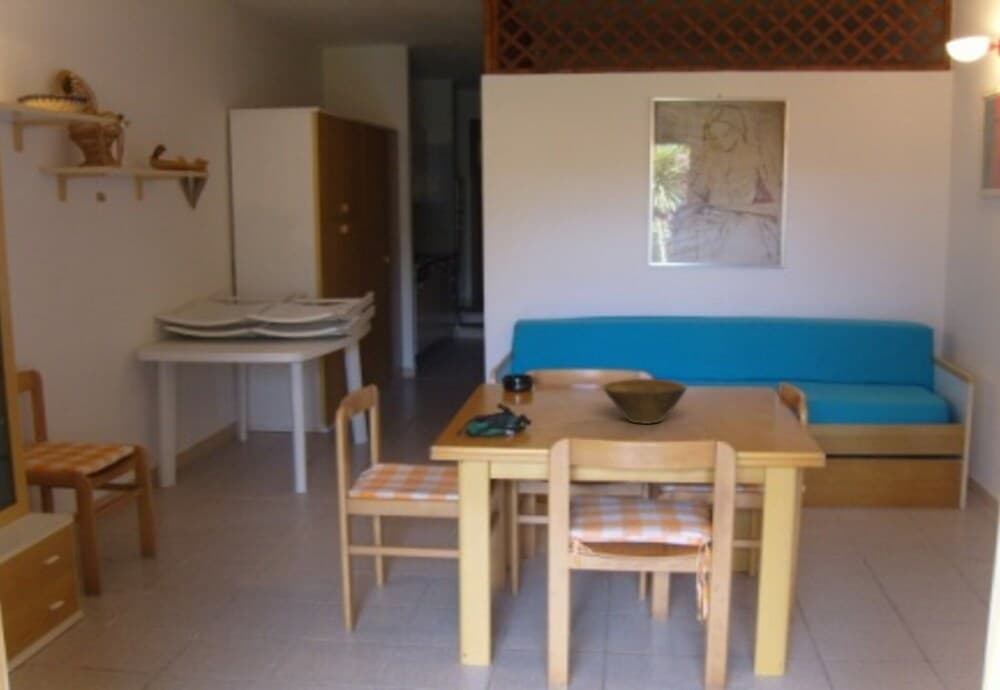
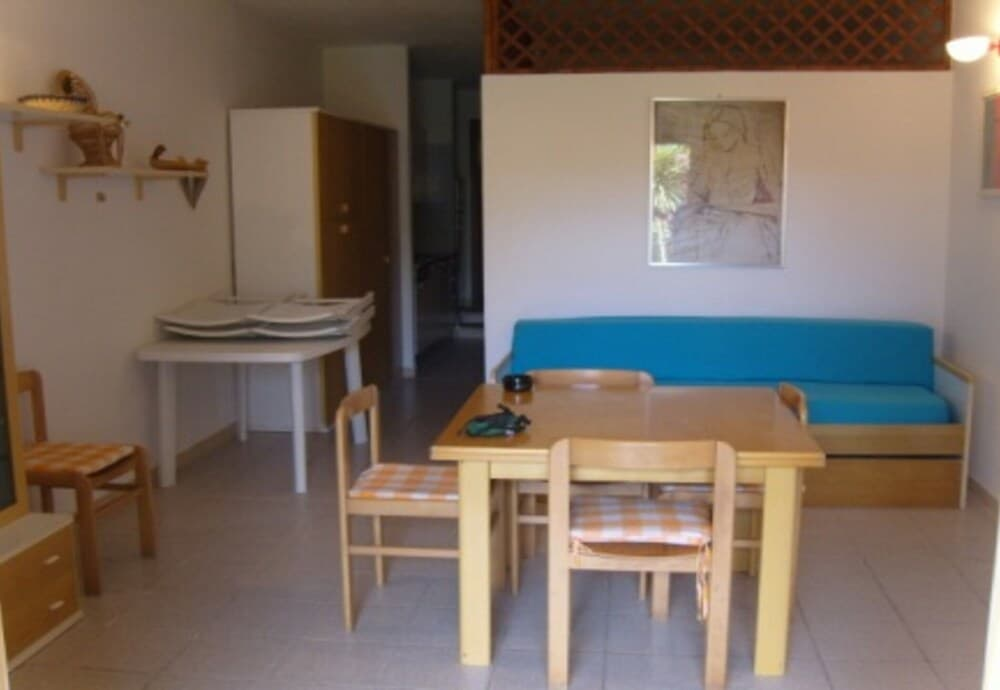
- bowl (644, 402)
